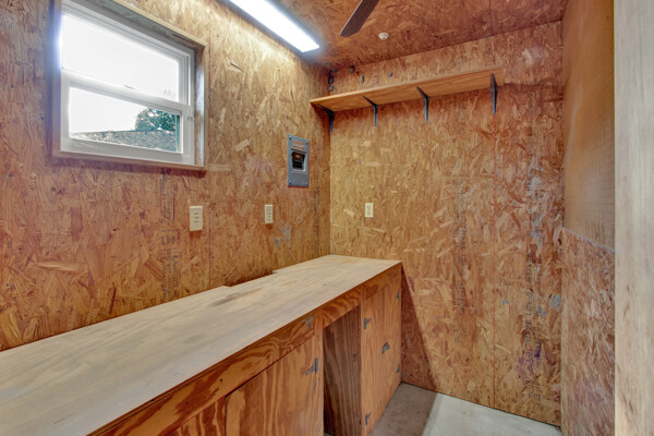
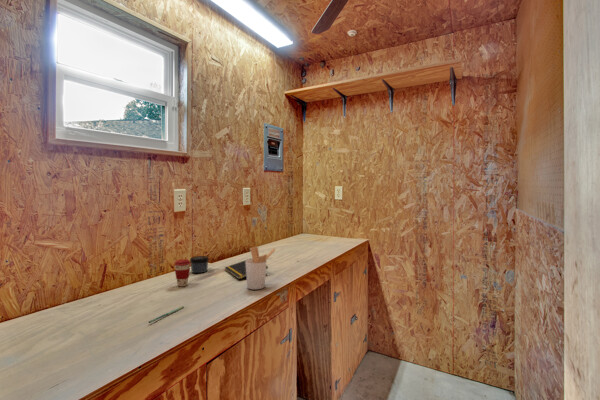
+ coffee cup (182, 272)
+ notepad (245, 267)
+ jar (199, 264)
+ utensil holder (261, 267)
+ pen (167, 314)
